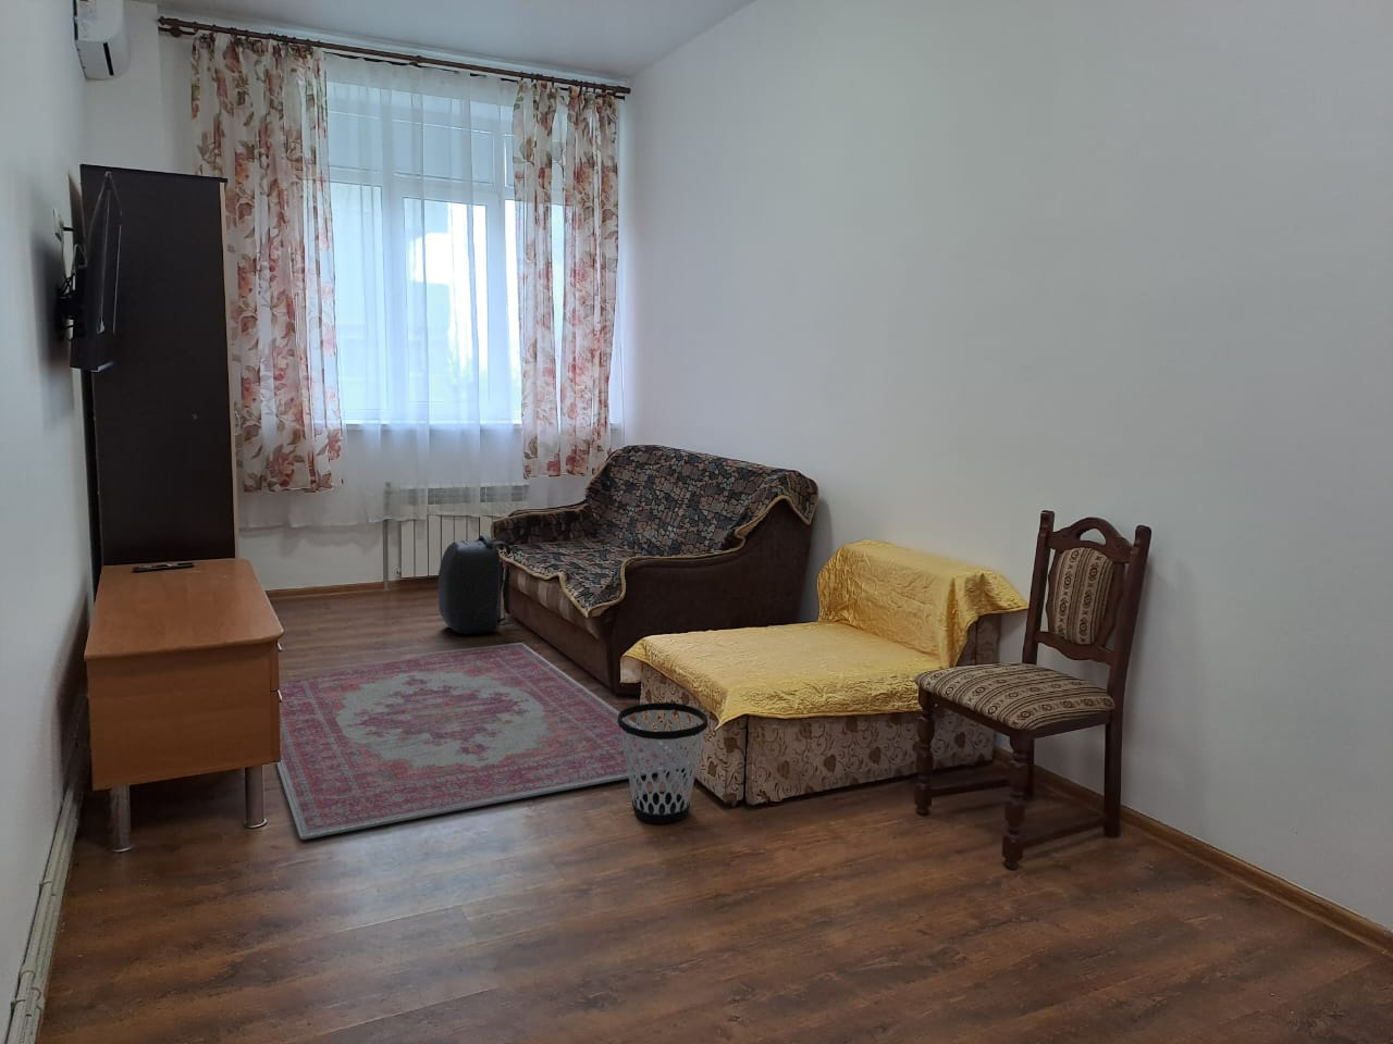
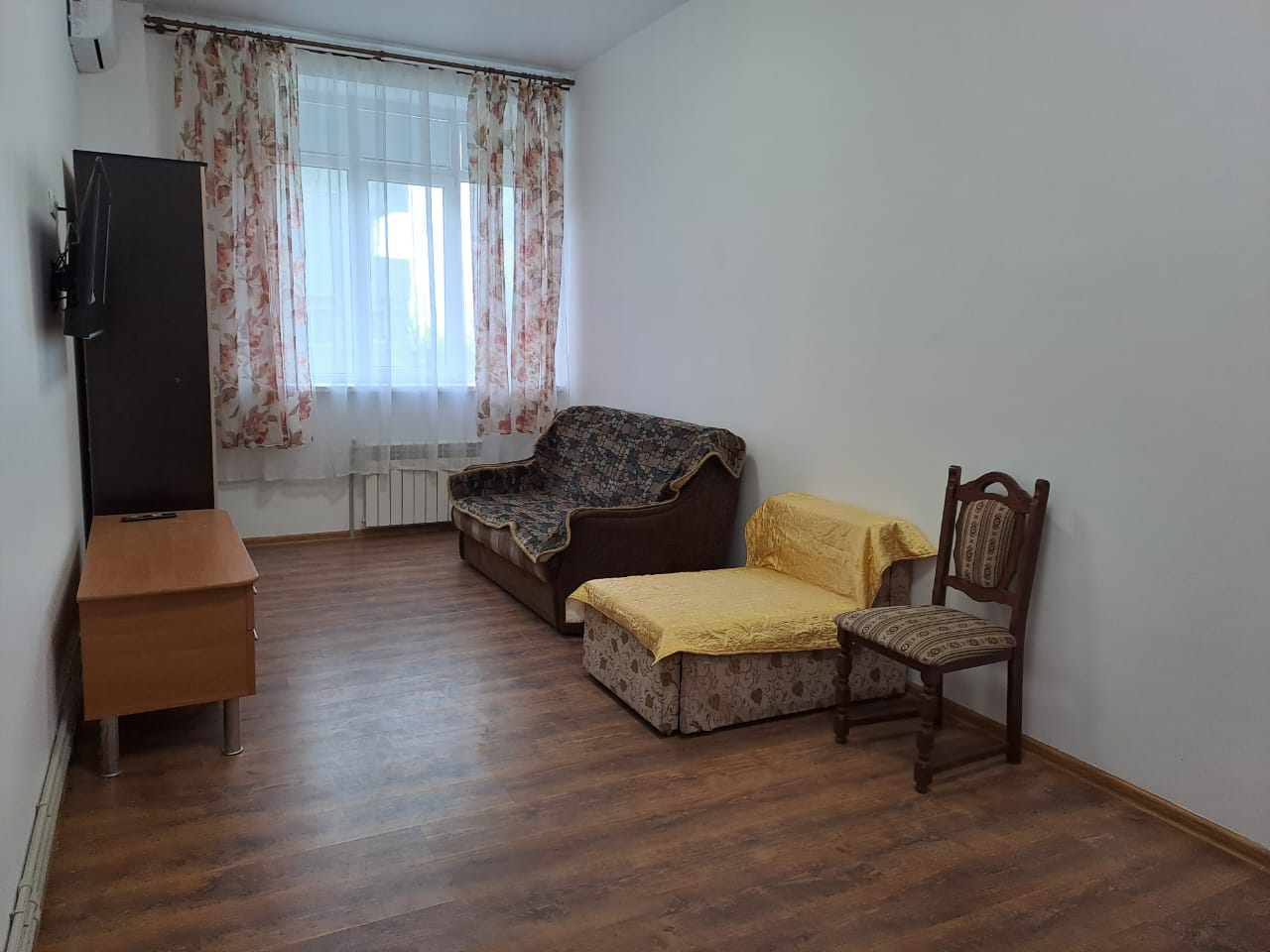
- wastebasket (664, 764)
- backpack (479, 583)
- rug (442, 714)
